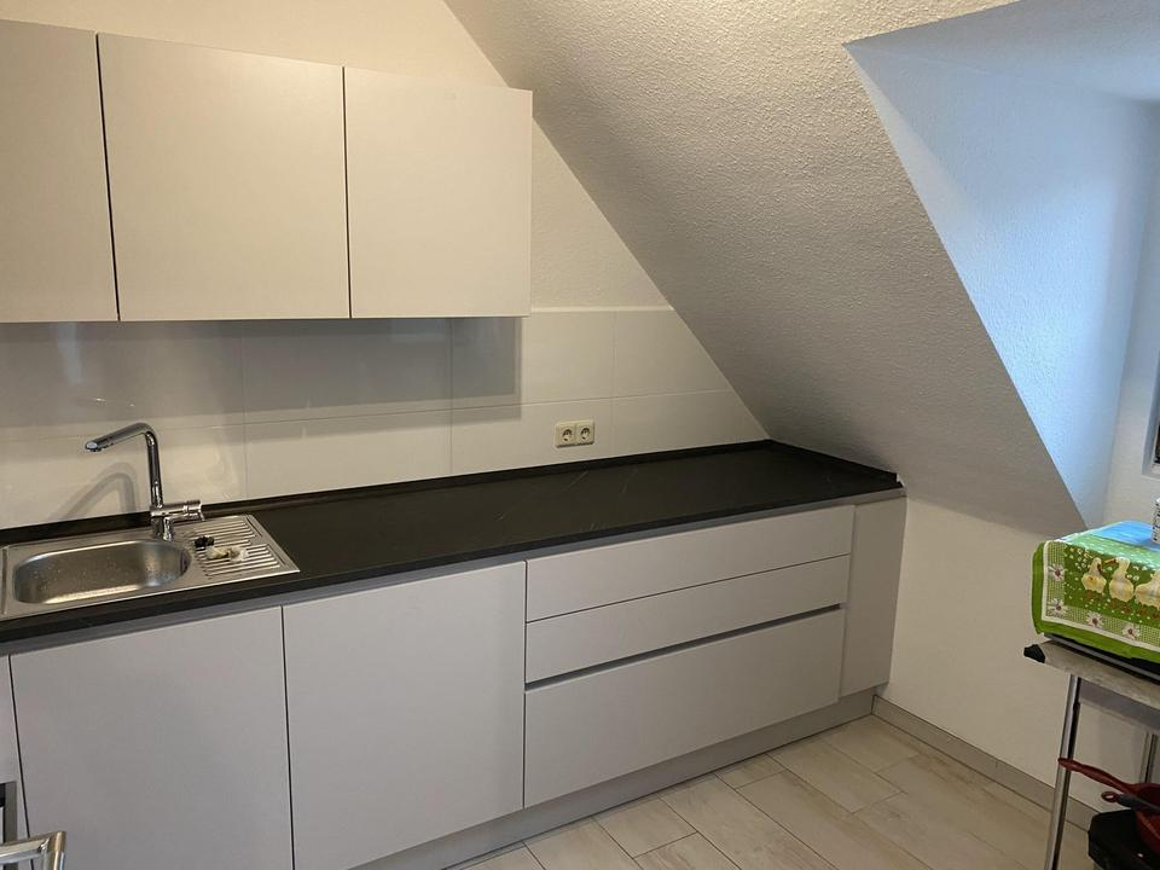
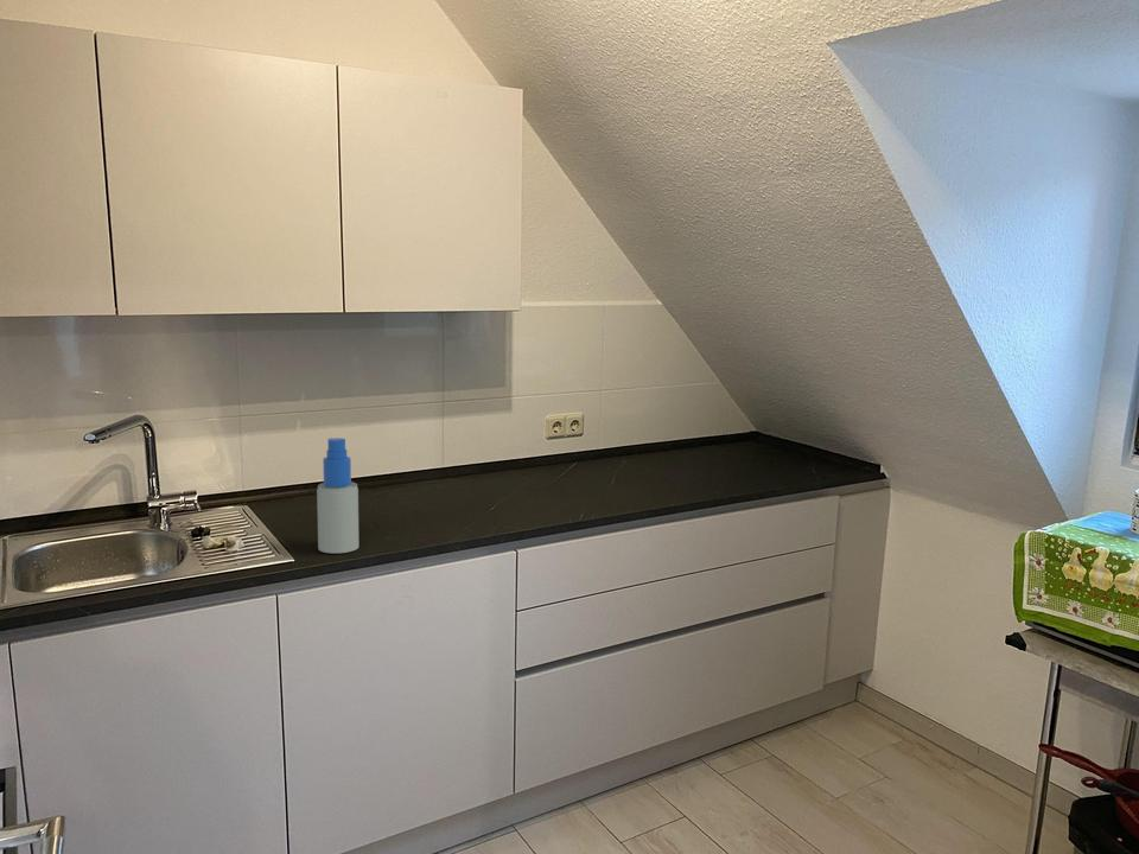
+ spray bottle (337, 493)
